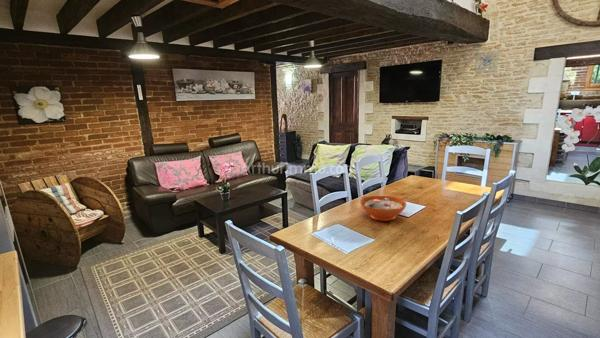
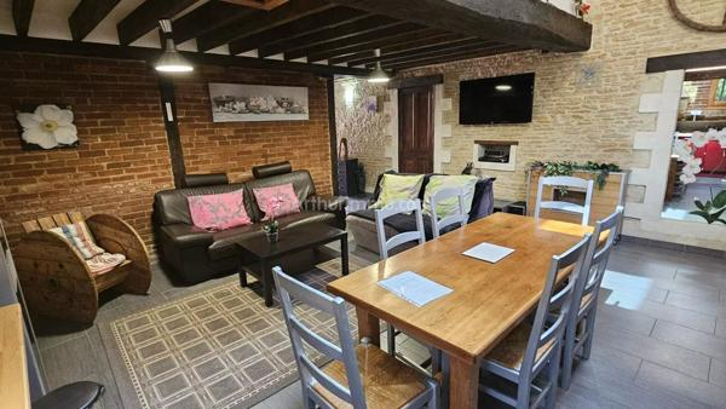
- decorative bowl (382, 209)
